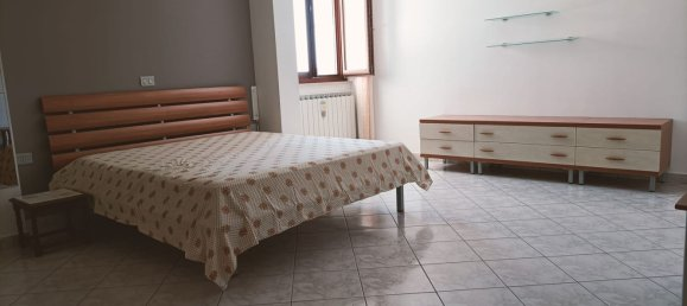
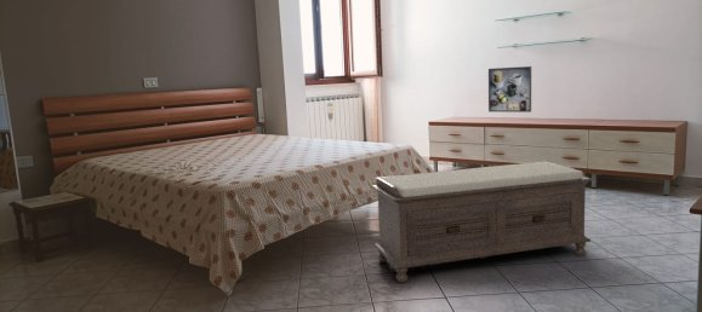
+ bench (480, 215)
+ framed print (509, 89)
